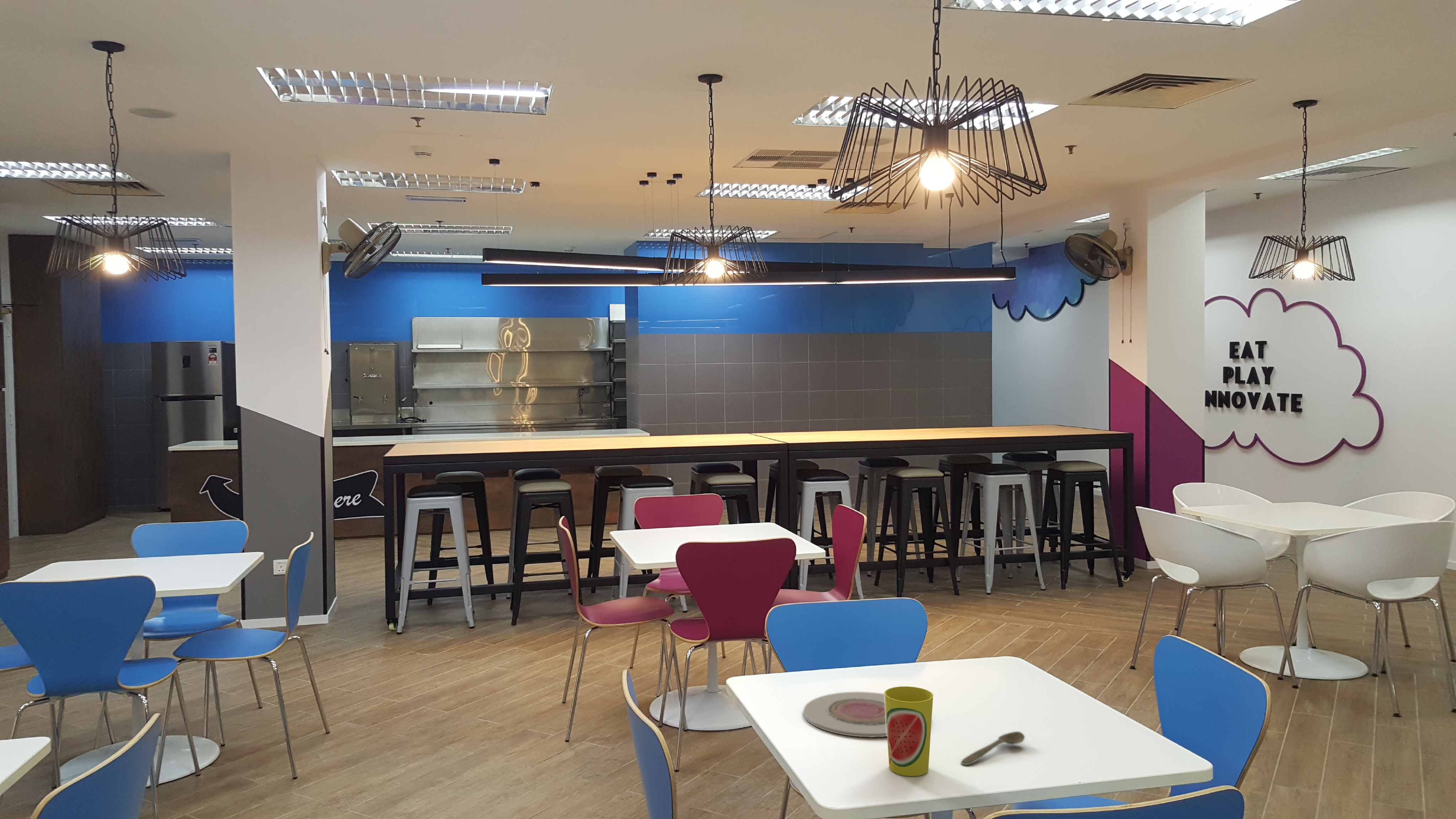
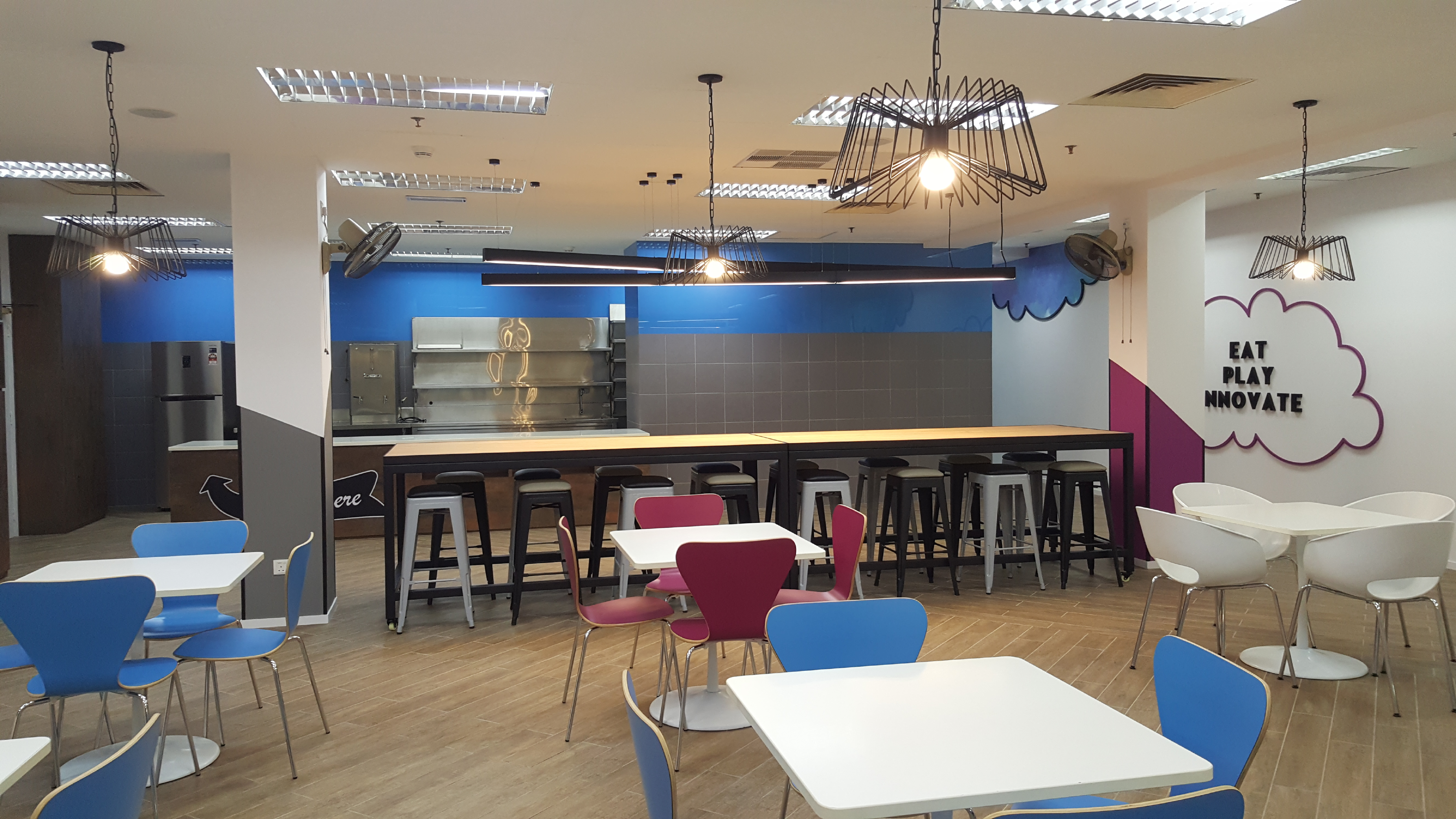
- cup (909, 731)
- plate (864, 712)
- spoon (992, 748)
